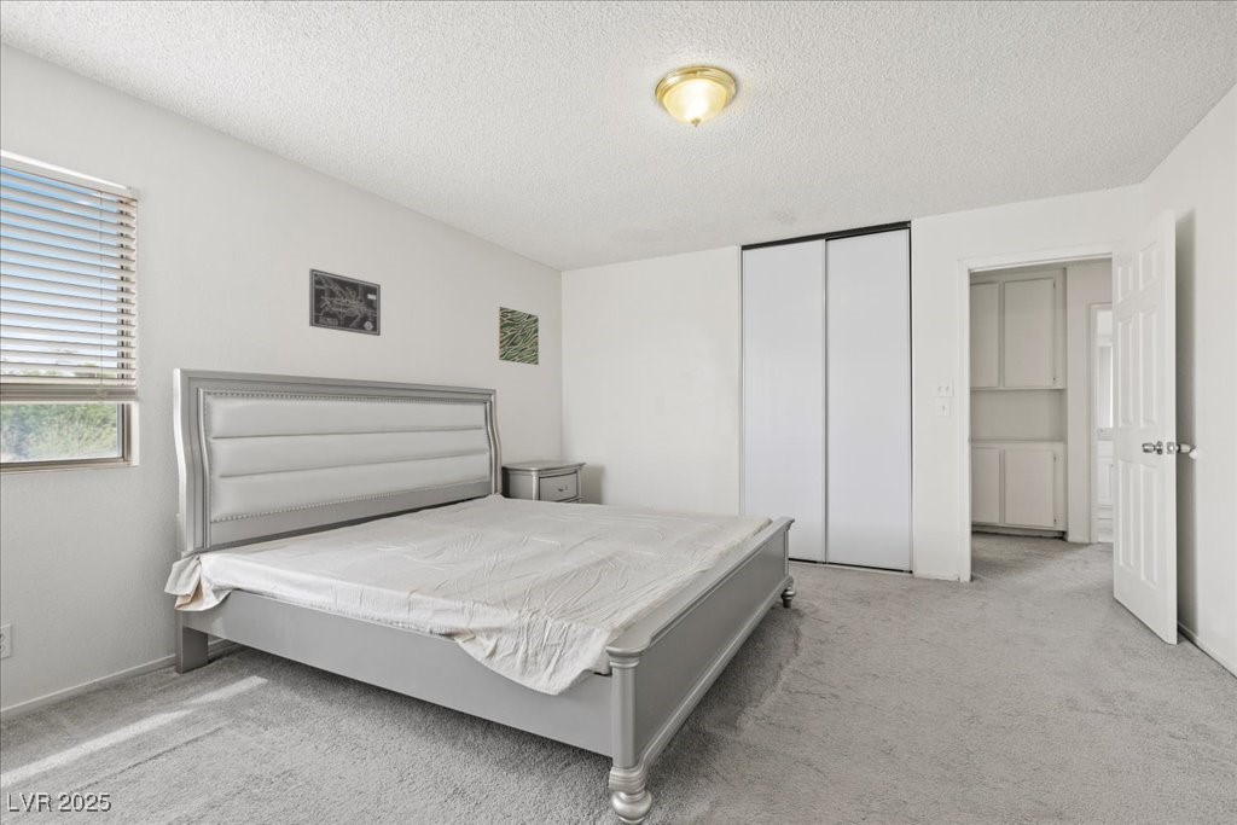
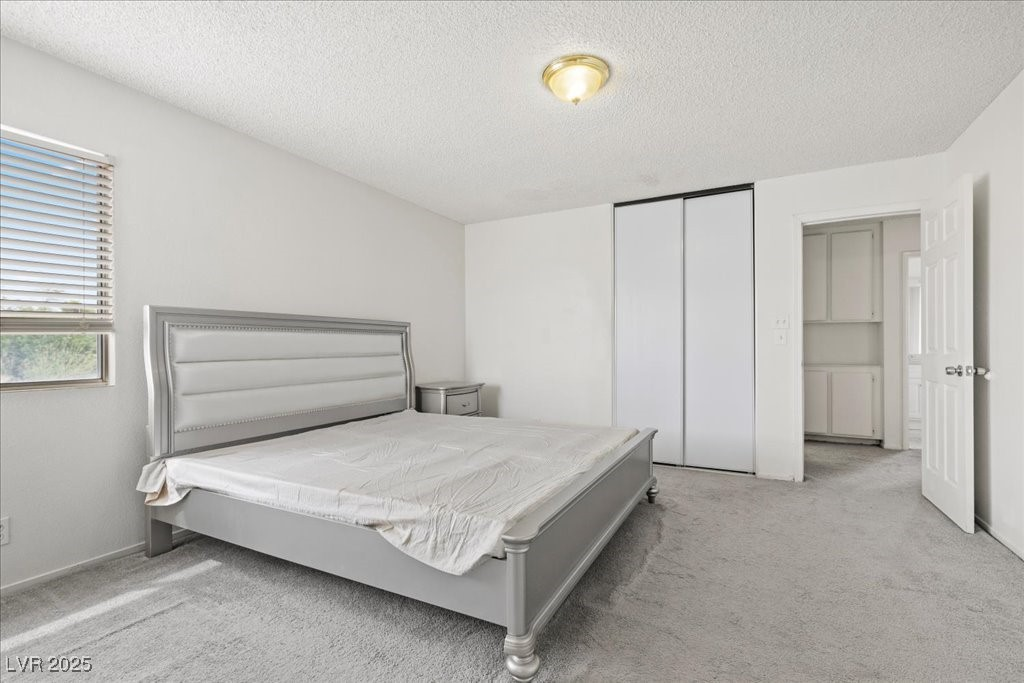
- wall art (519, 337)
- wall art (347, 303)
